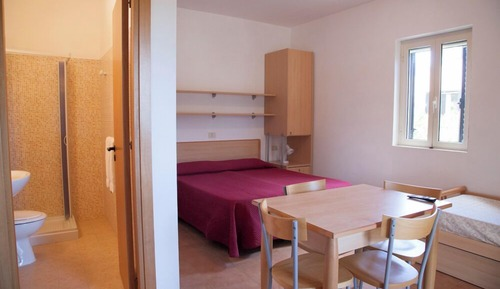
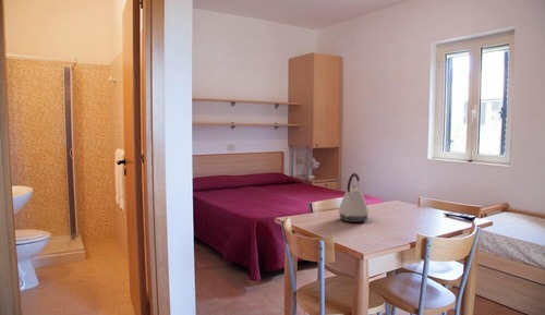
+ kettle (353, 196)
